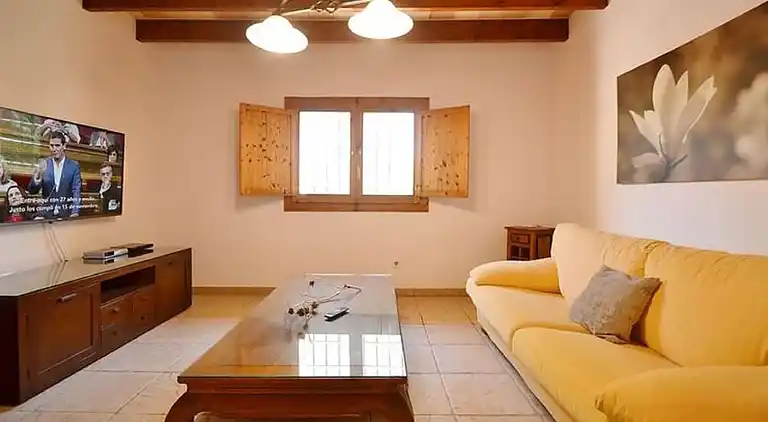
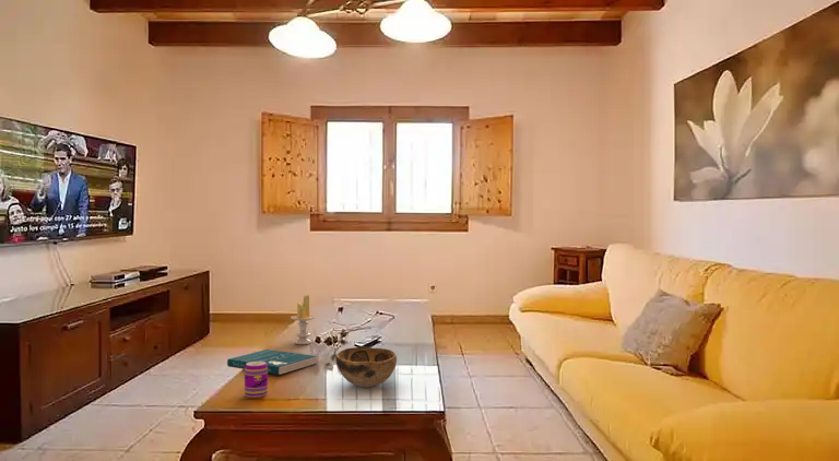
+ book (272, 360)
+ decorative bowl (366, 368)
+ candle (303, 318)
+ beverage can (256, 378)
